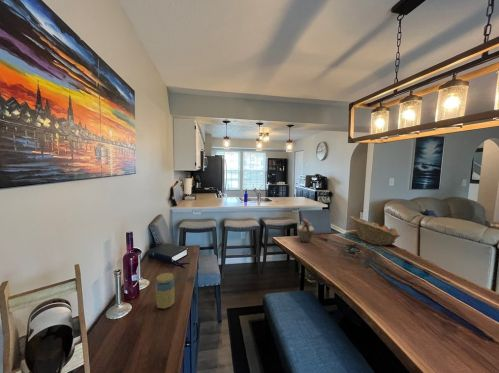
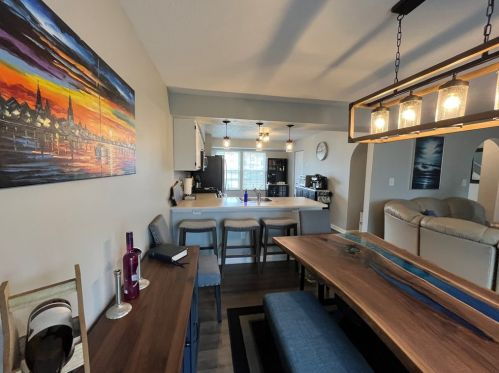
- vase (306, 229)
- fruit basket (373, 229)
- jar (165, 290)
